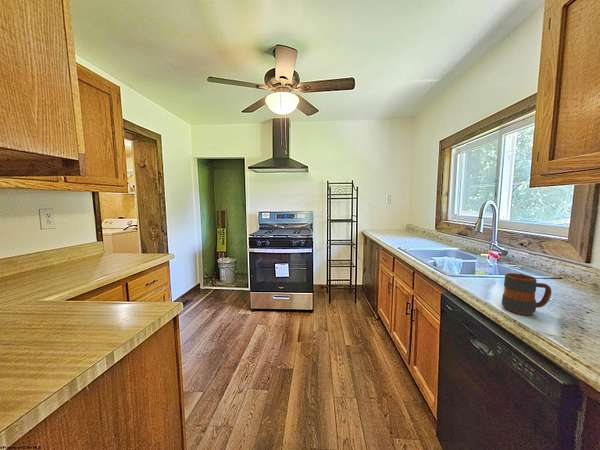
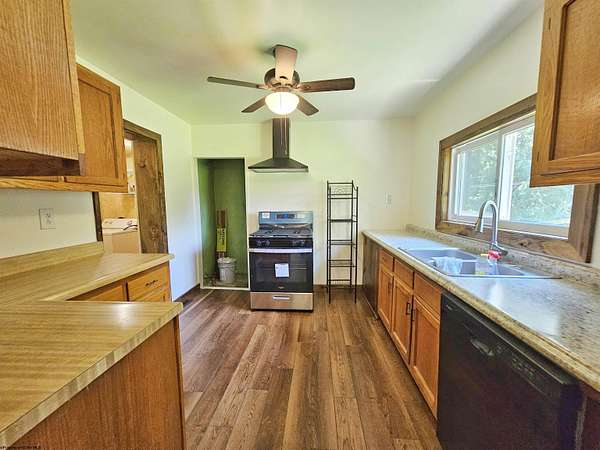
- mug (525, 294)
